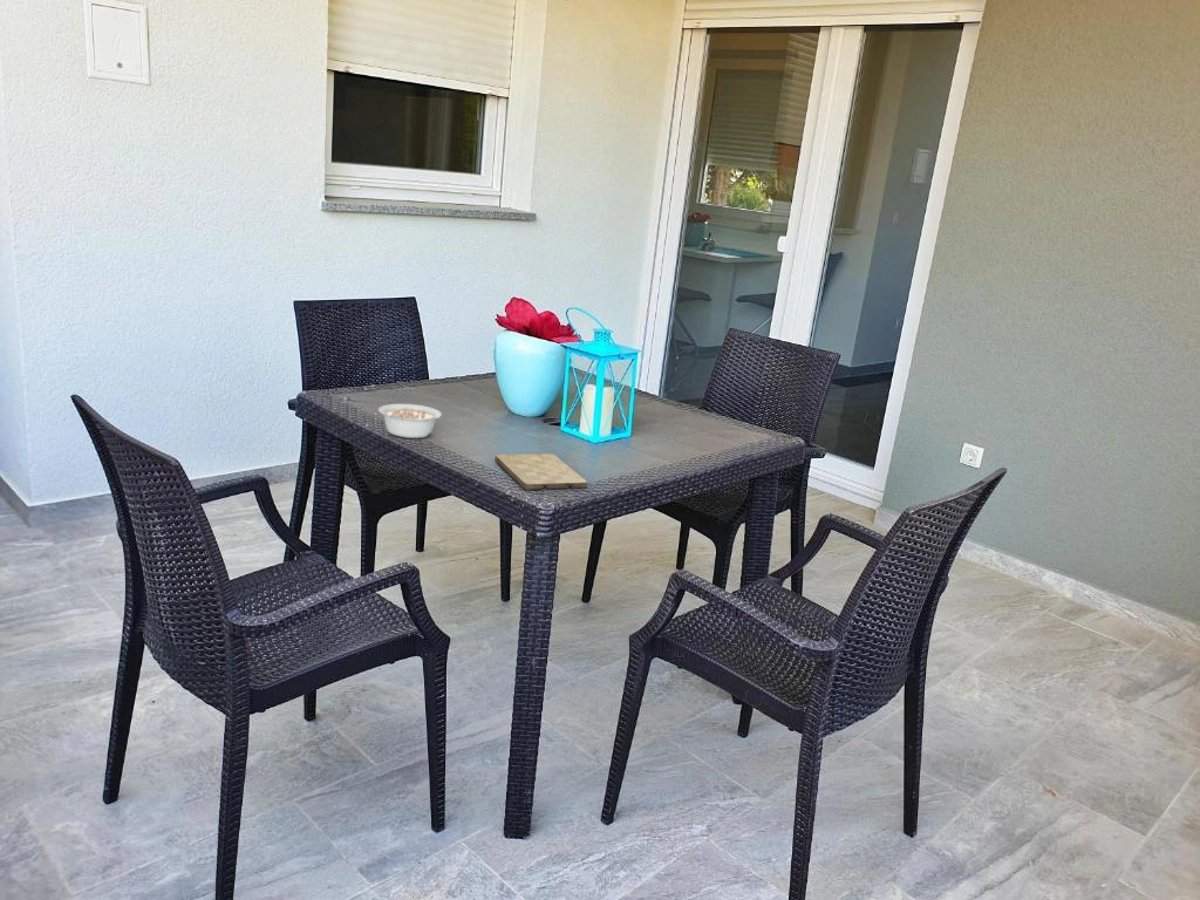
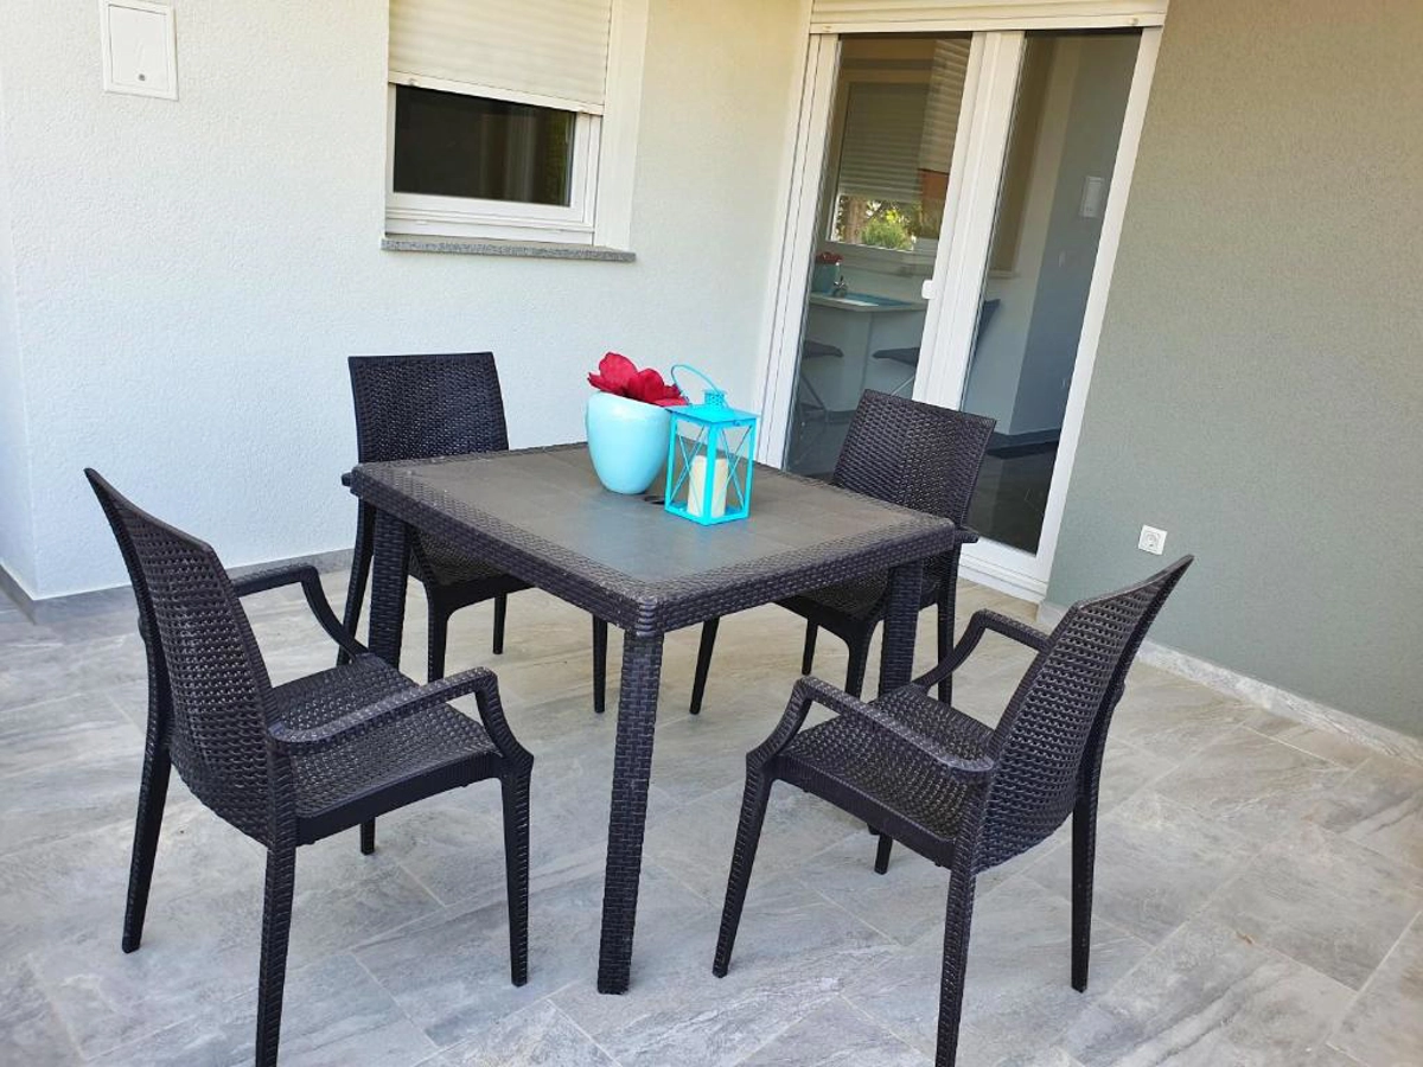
- legume (412, 420)
- cutting board (539, 470)
